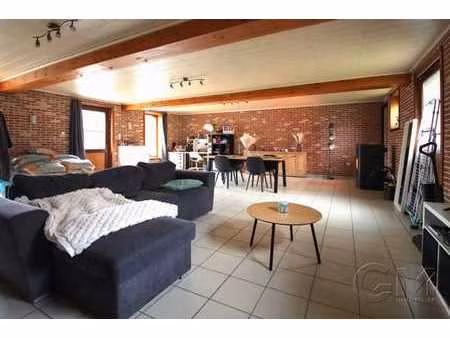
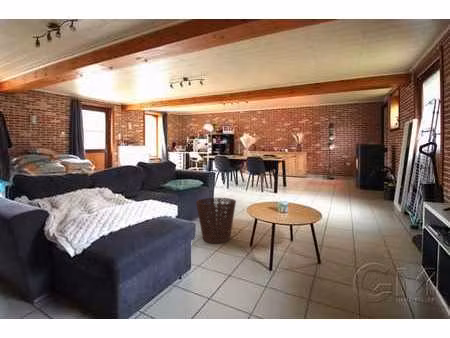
+ basket (216, 219)
